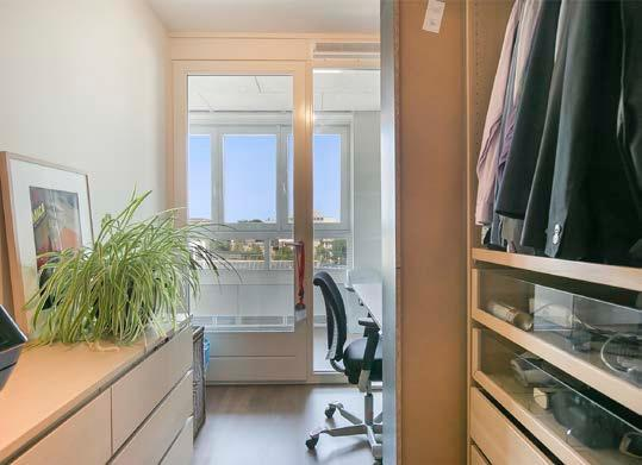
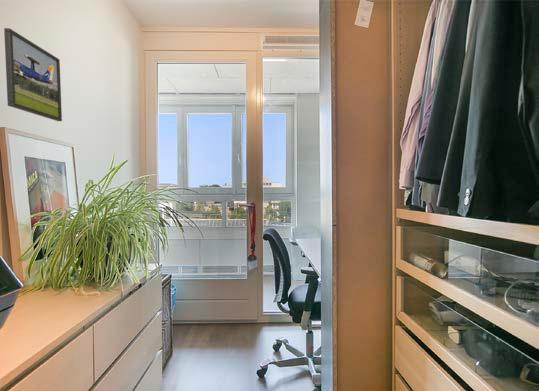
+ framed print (36, 80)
